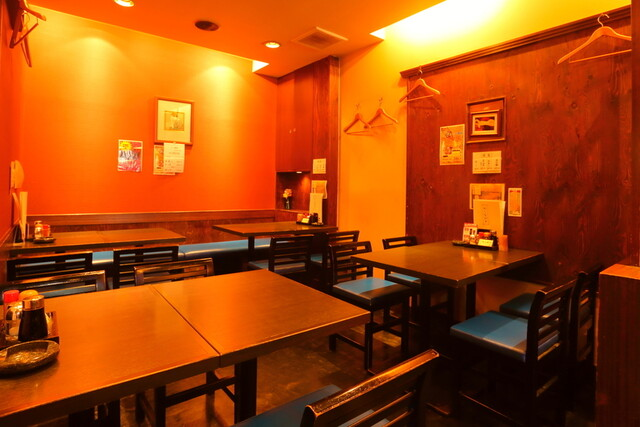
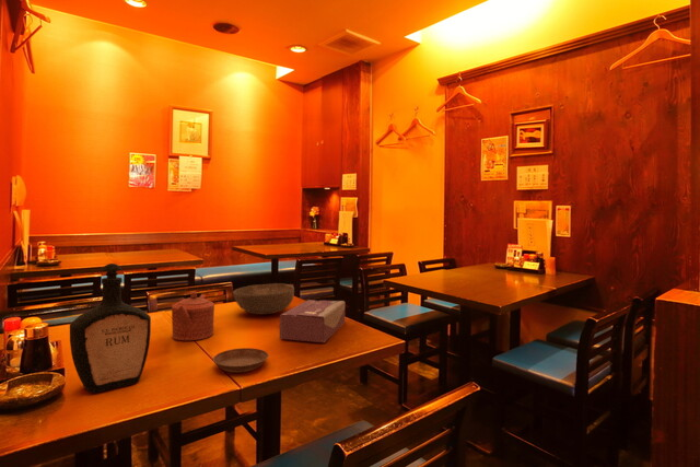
+ tissue box (314, 318)
+ teapot (192, 313)
+ bottle (112, 323)
+ saucer (241, 361)
+ bowl (264, 300)
